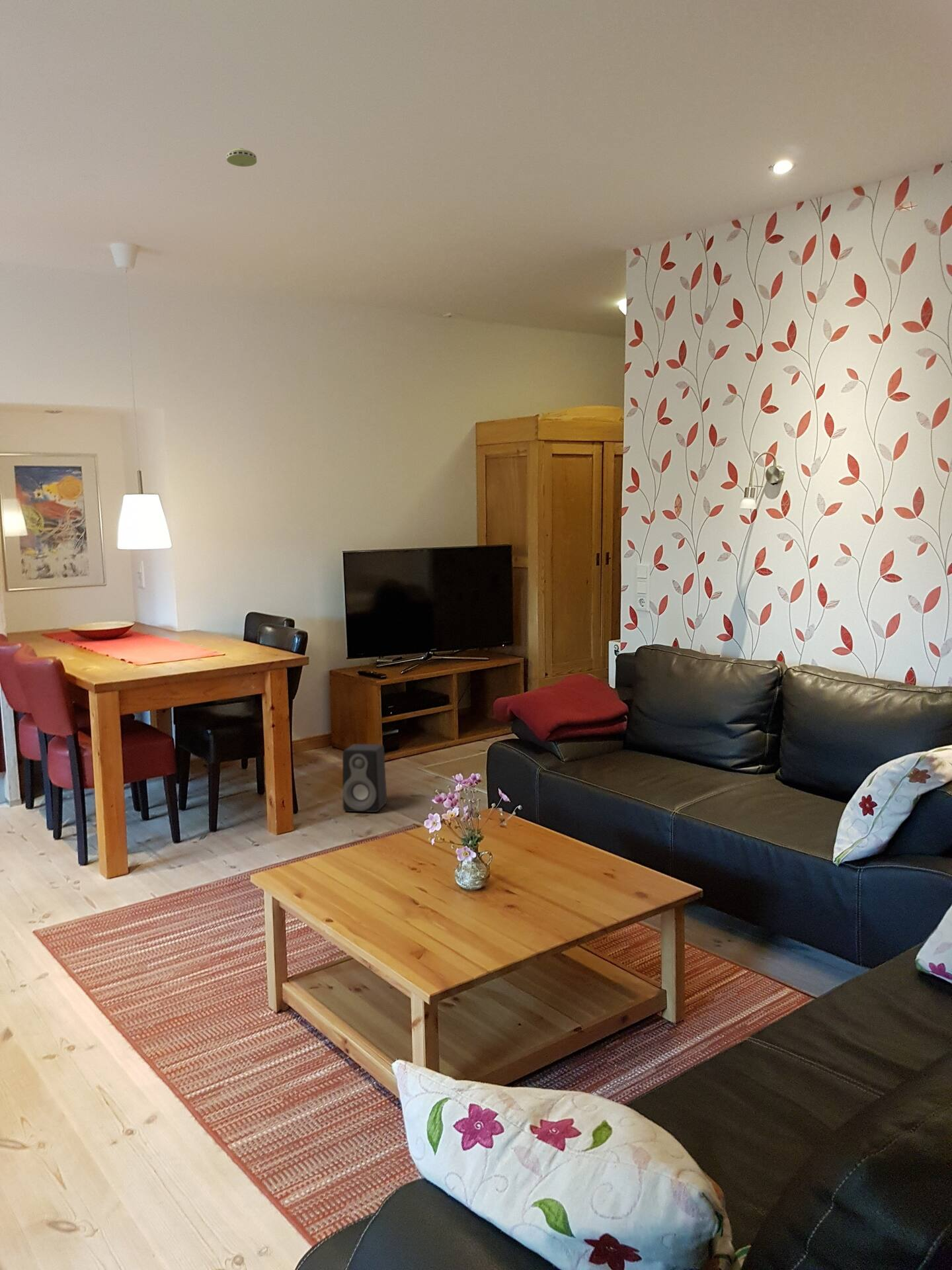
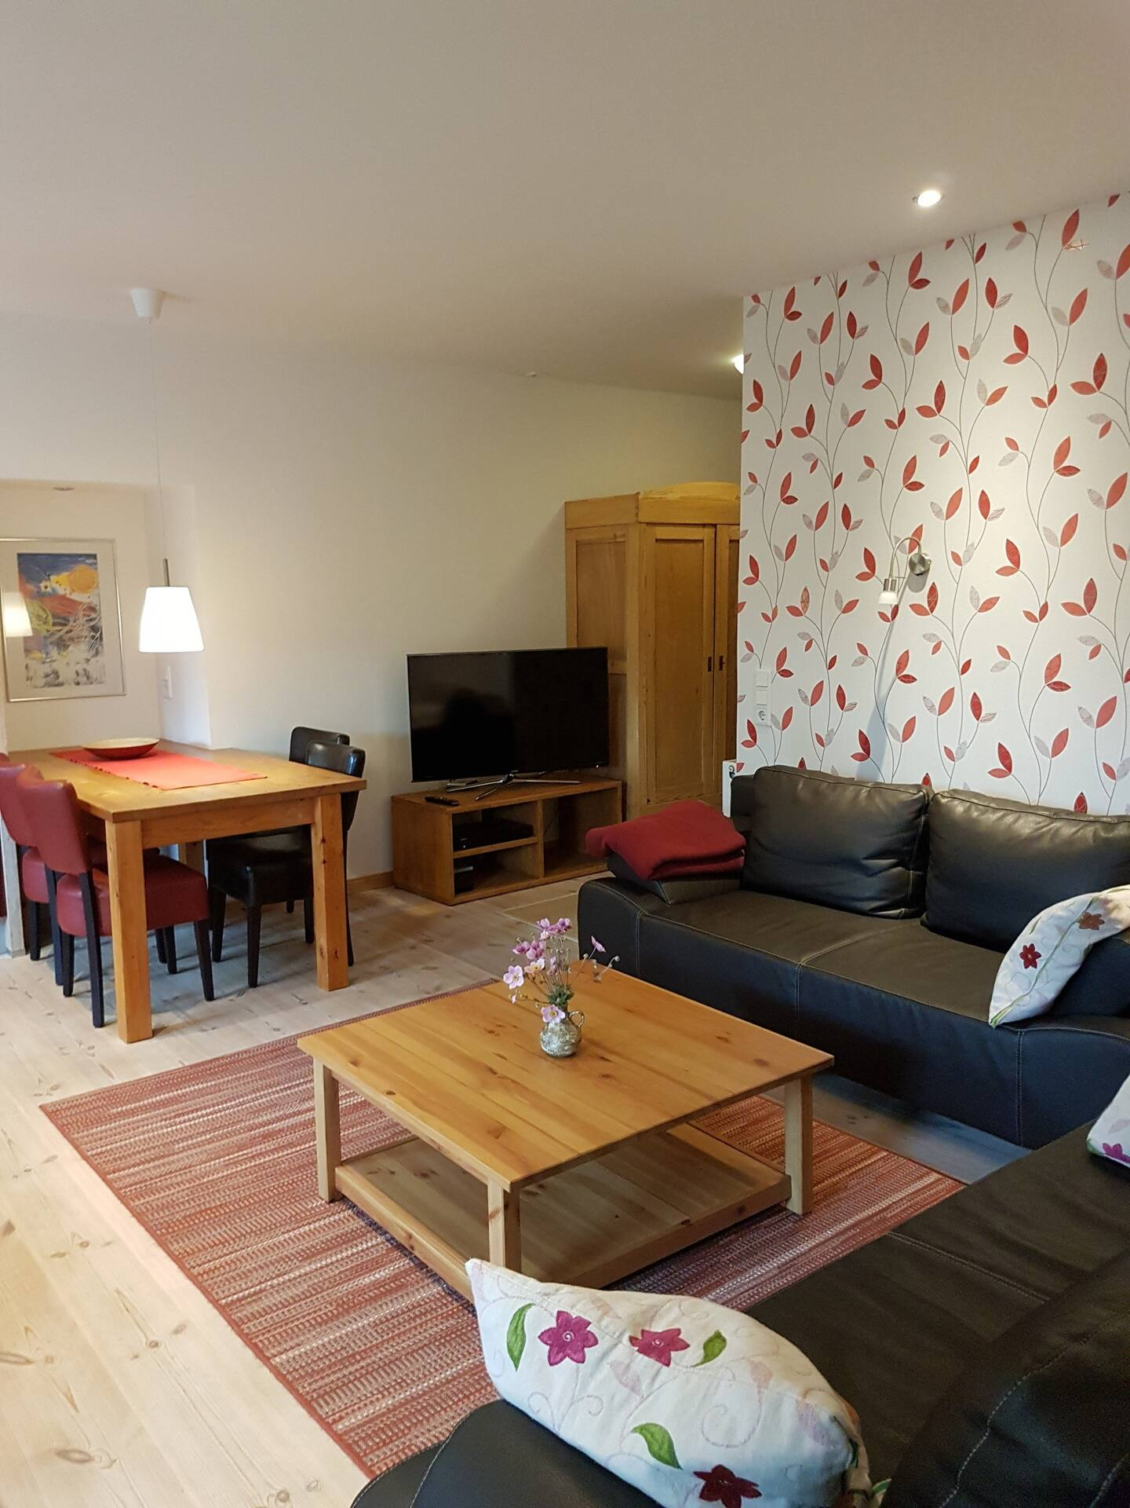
- smoke detector (241, 157)
- speaker (364, 777)
